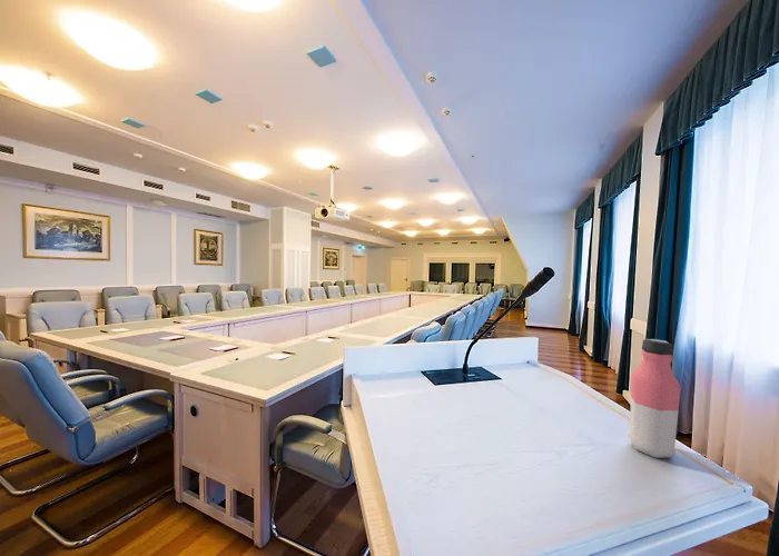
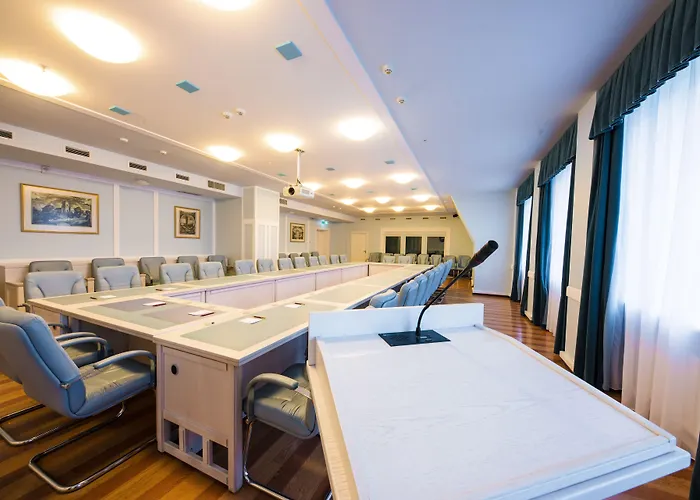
- water bottle (653, 395)
